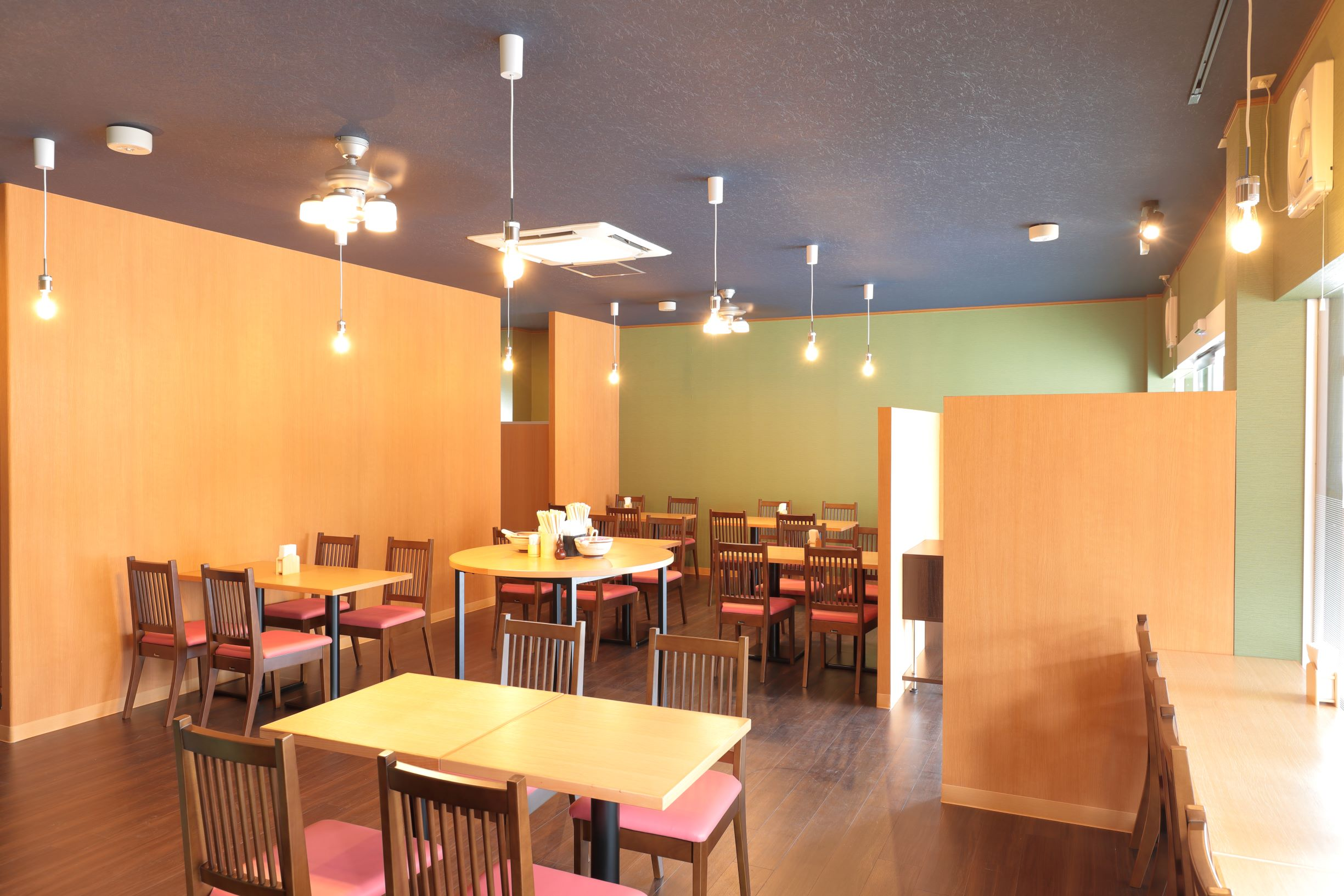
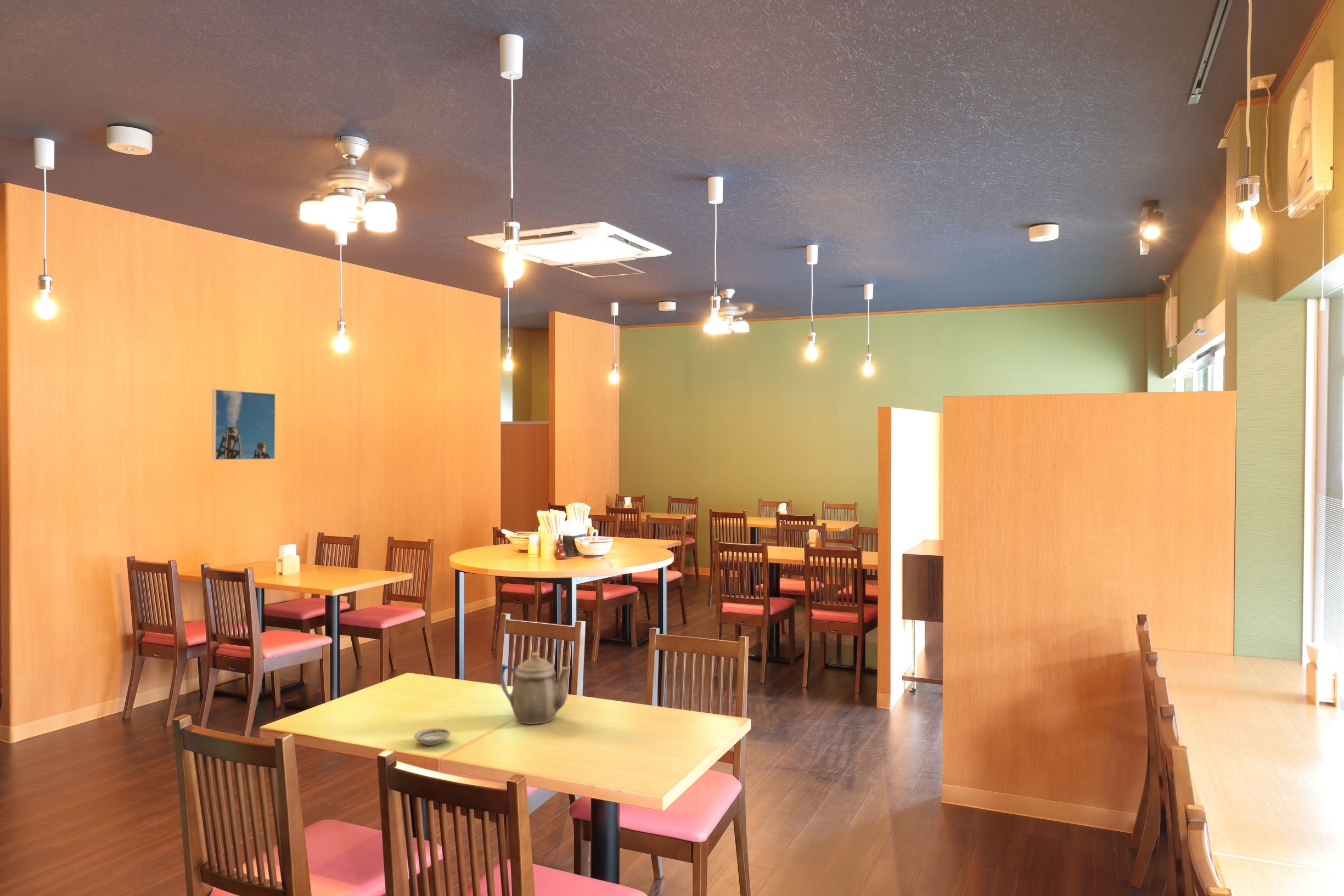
+ saucer (432, 737)
+ teapot (535, 685)
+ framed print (245, 425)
